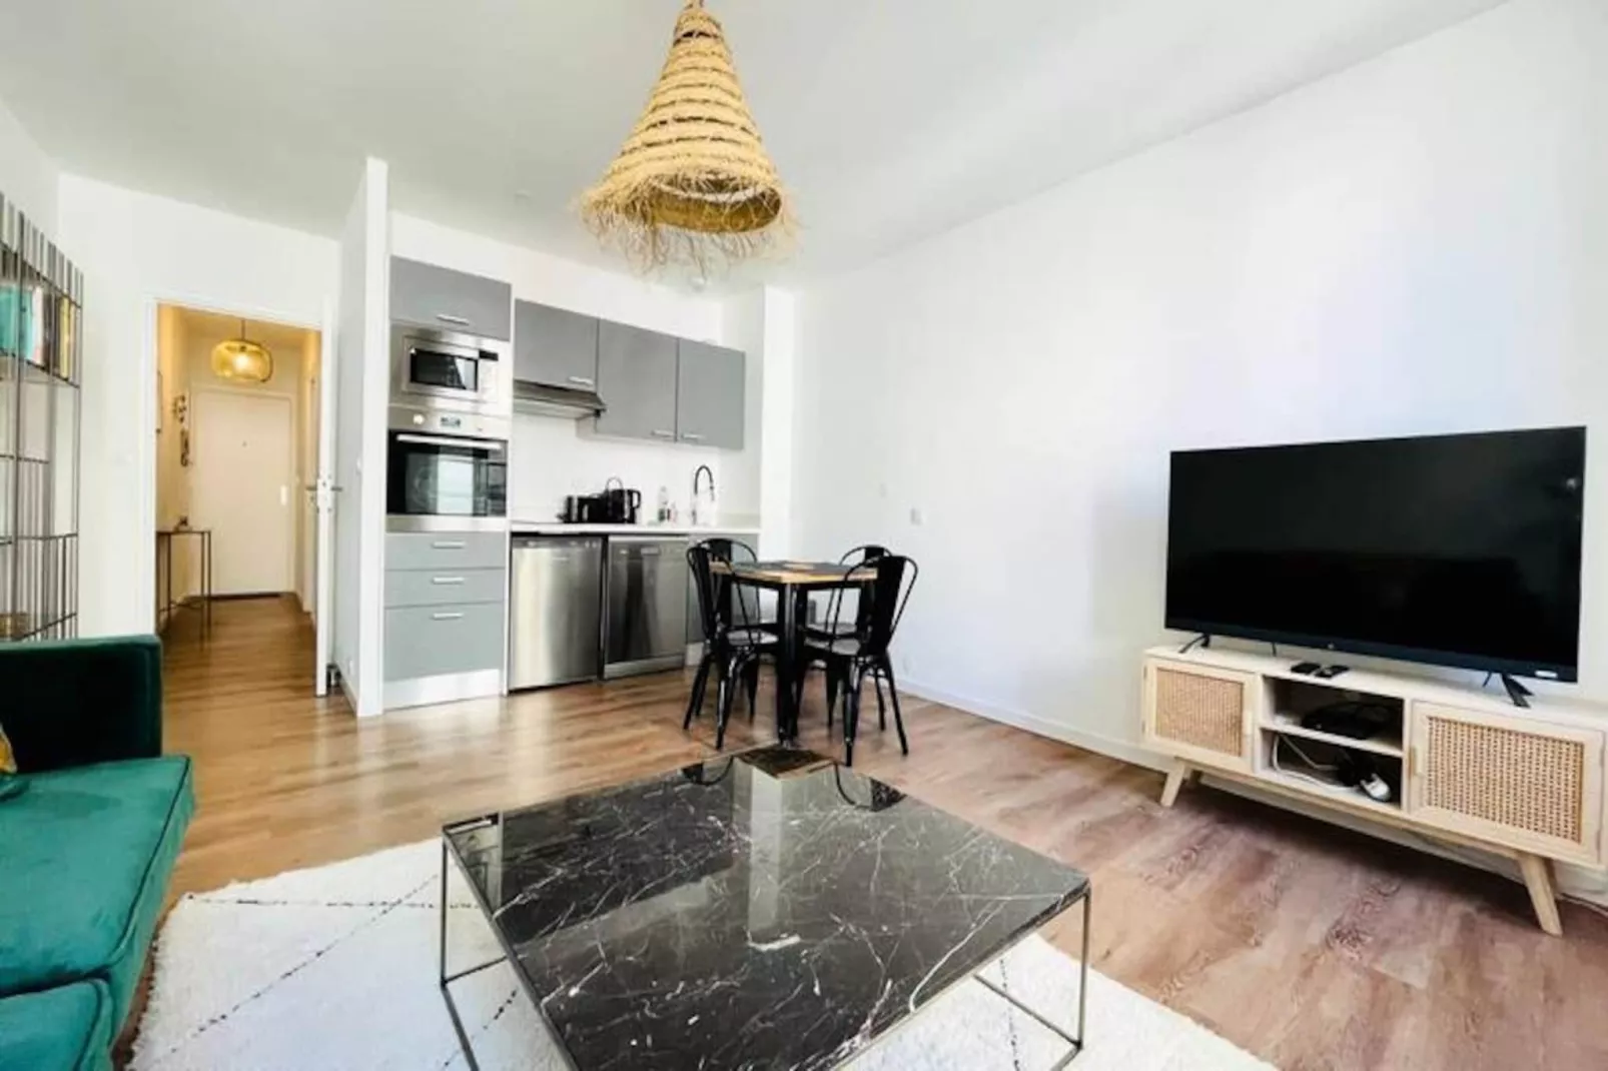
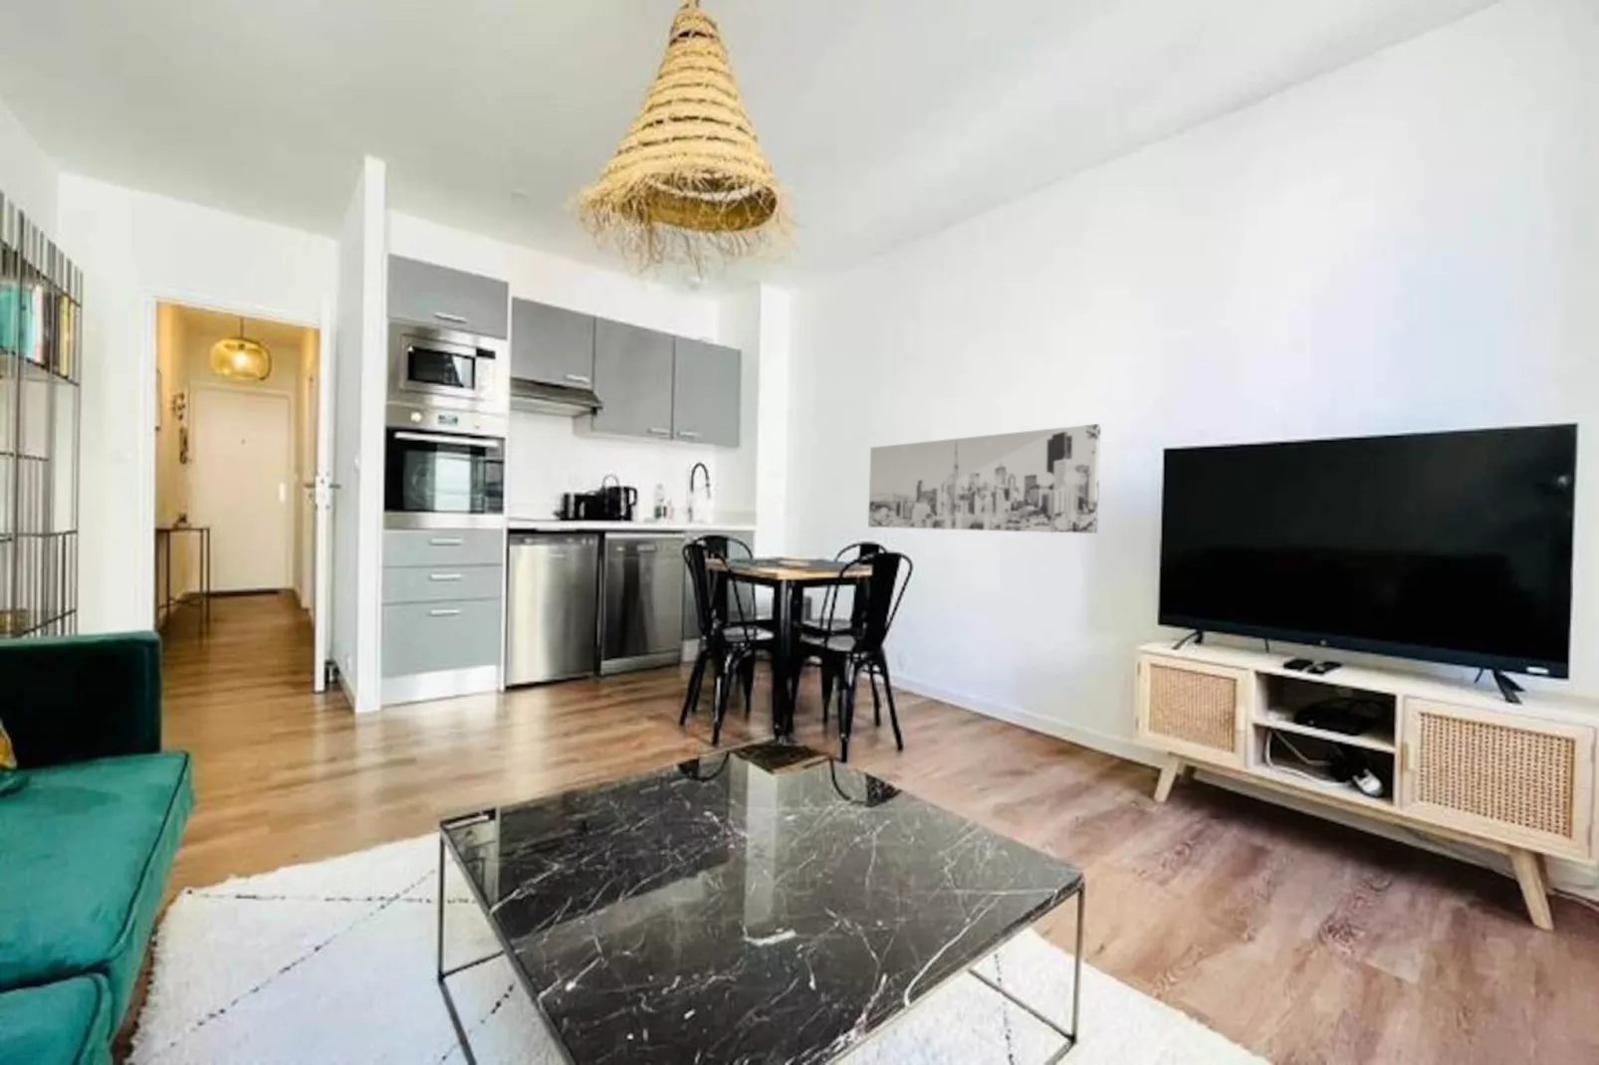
+ wall art (965, 484)
